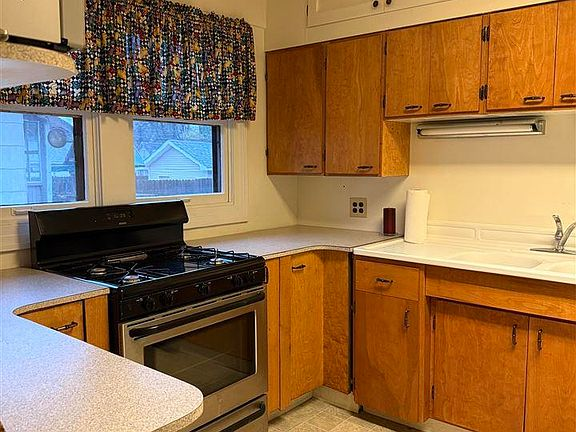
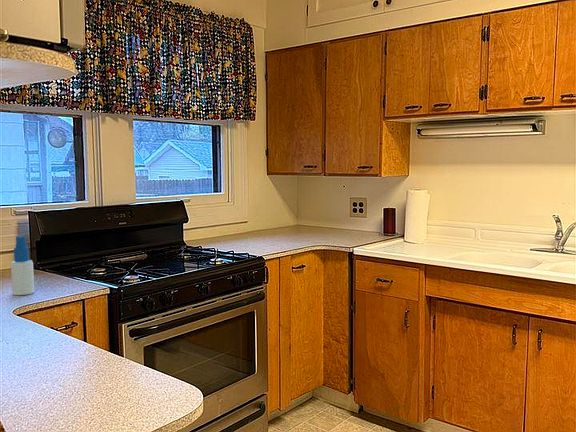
+ spray bottle (22, 264)
